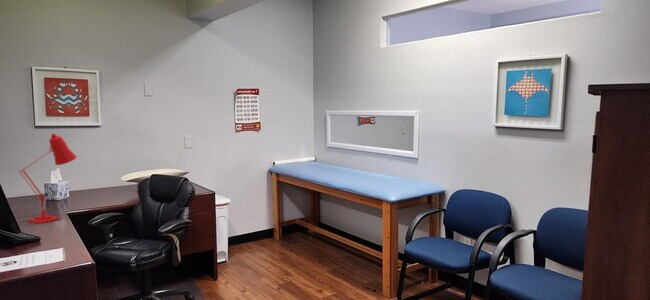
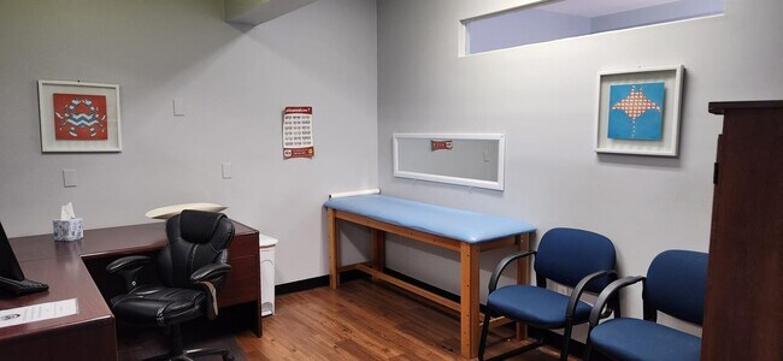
- desk lamp (56, 164)
